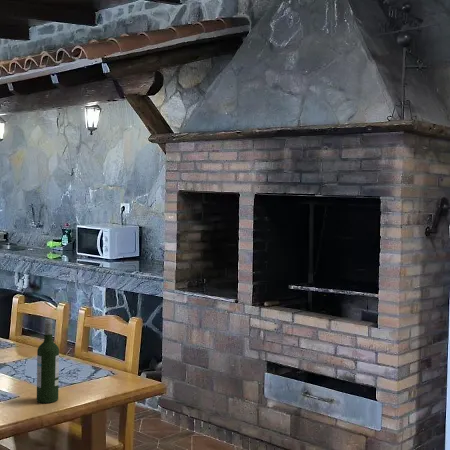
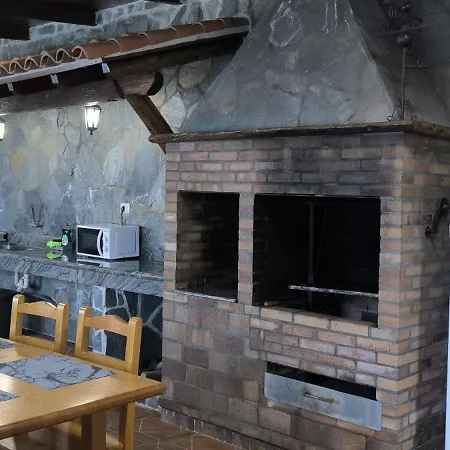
- wine bottle (48, 359)
